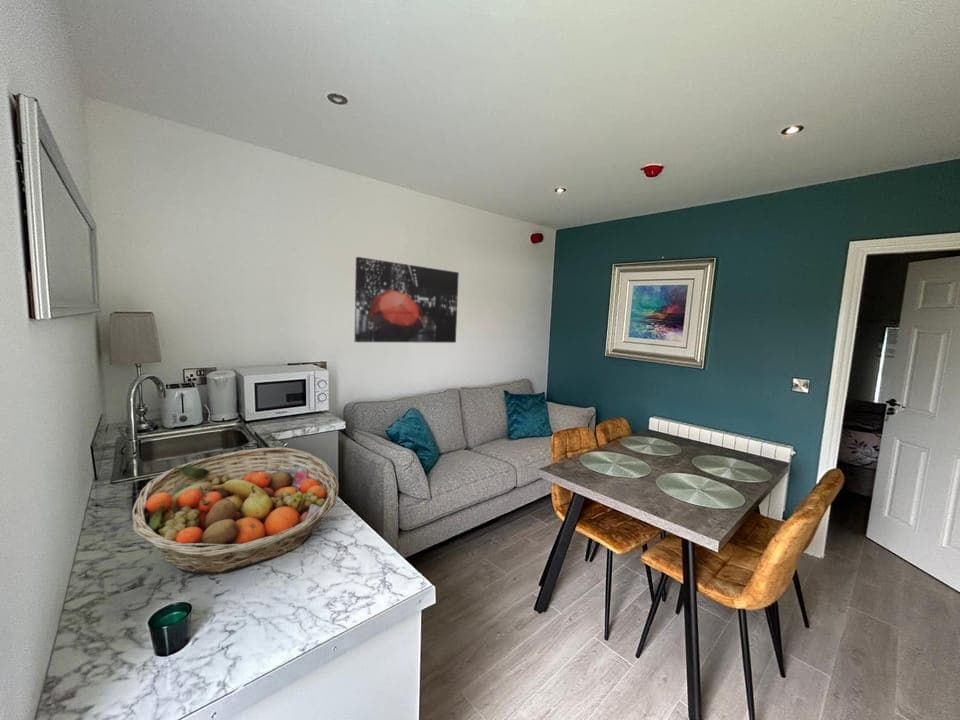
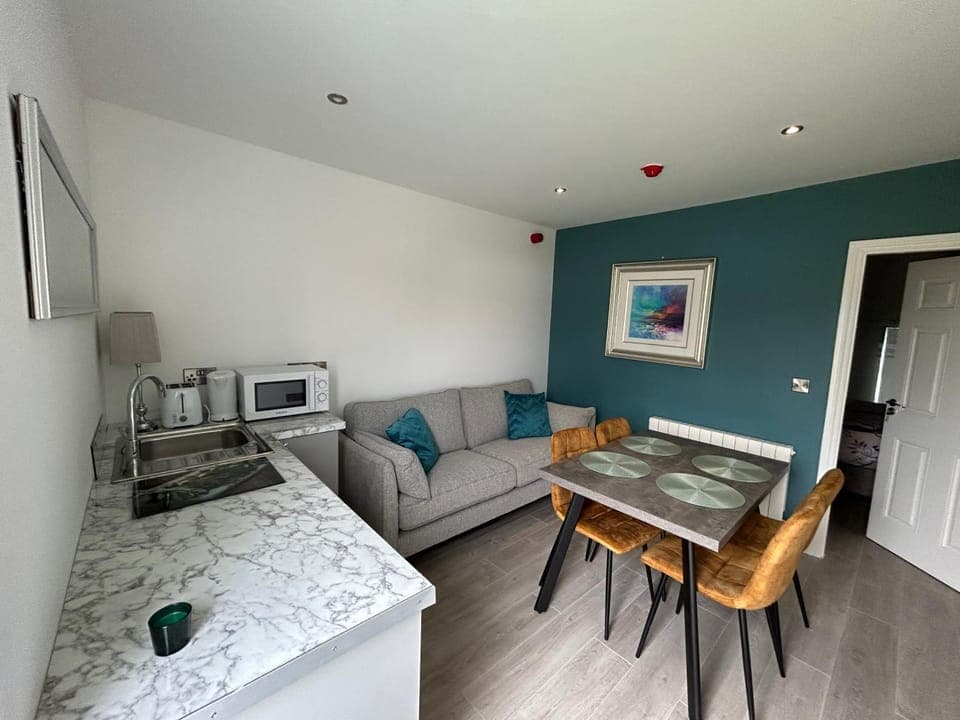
- wall art (410, 304)
- fruit basket (247, 503)
